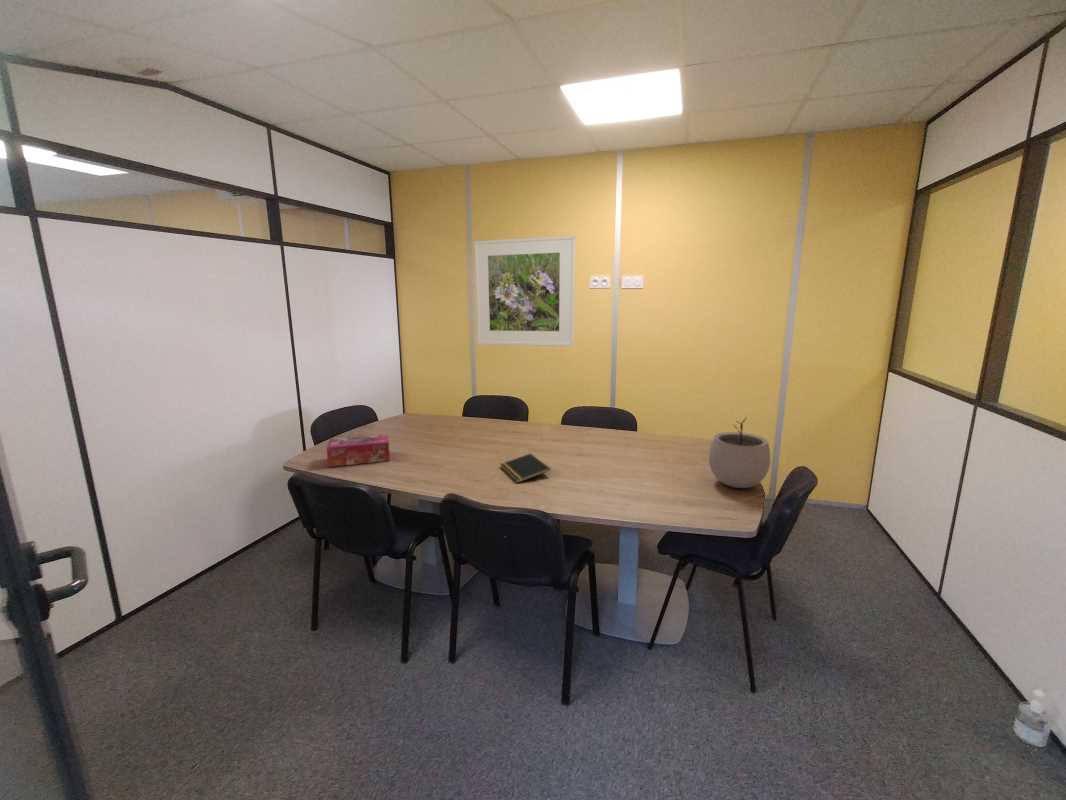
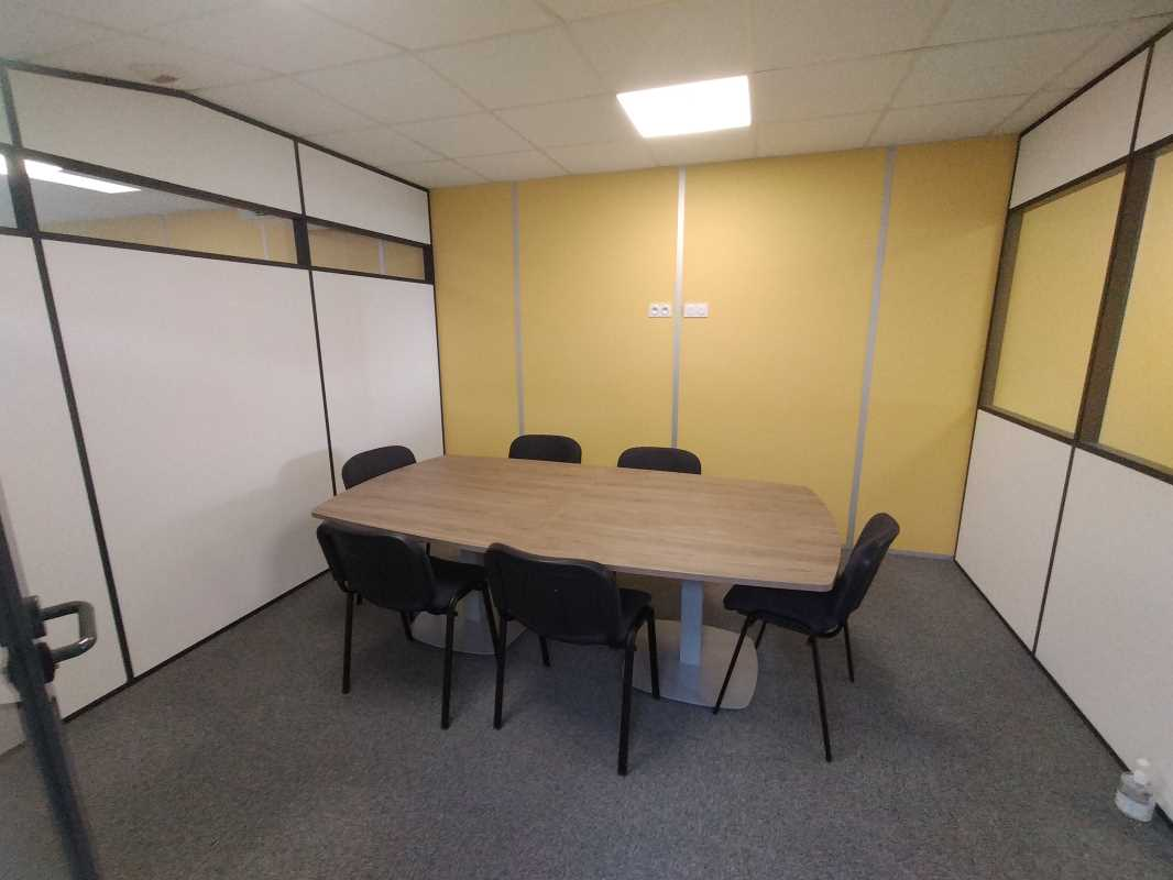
- plant pot (739, 451)
- notepad (524, 467)
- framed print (523, 293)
- tissue box (359, 449)
